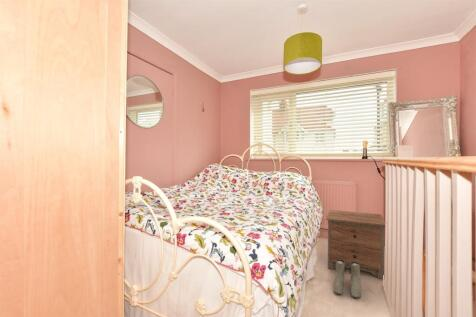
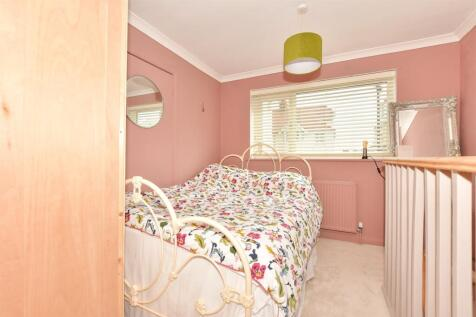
- nightstand (354, 241)
- boots (349, 273)
